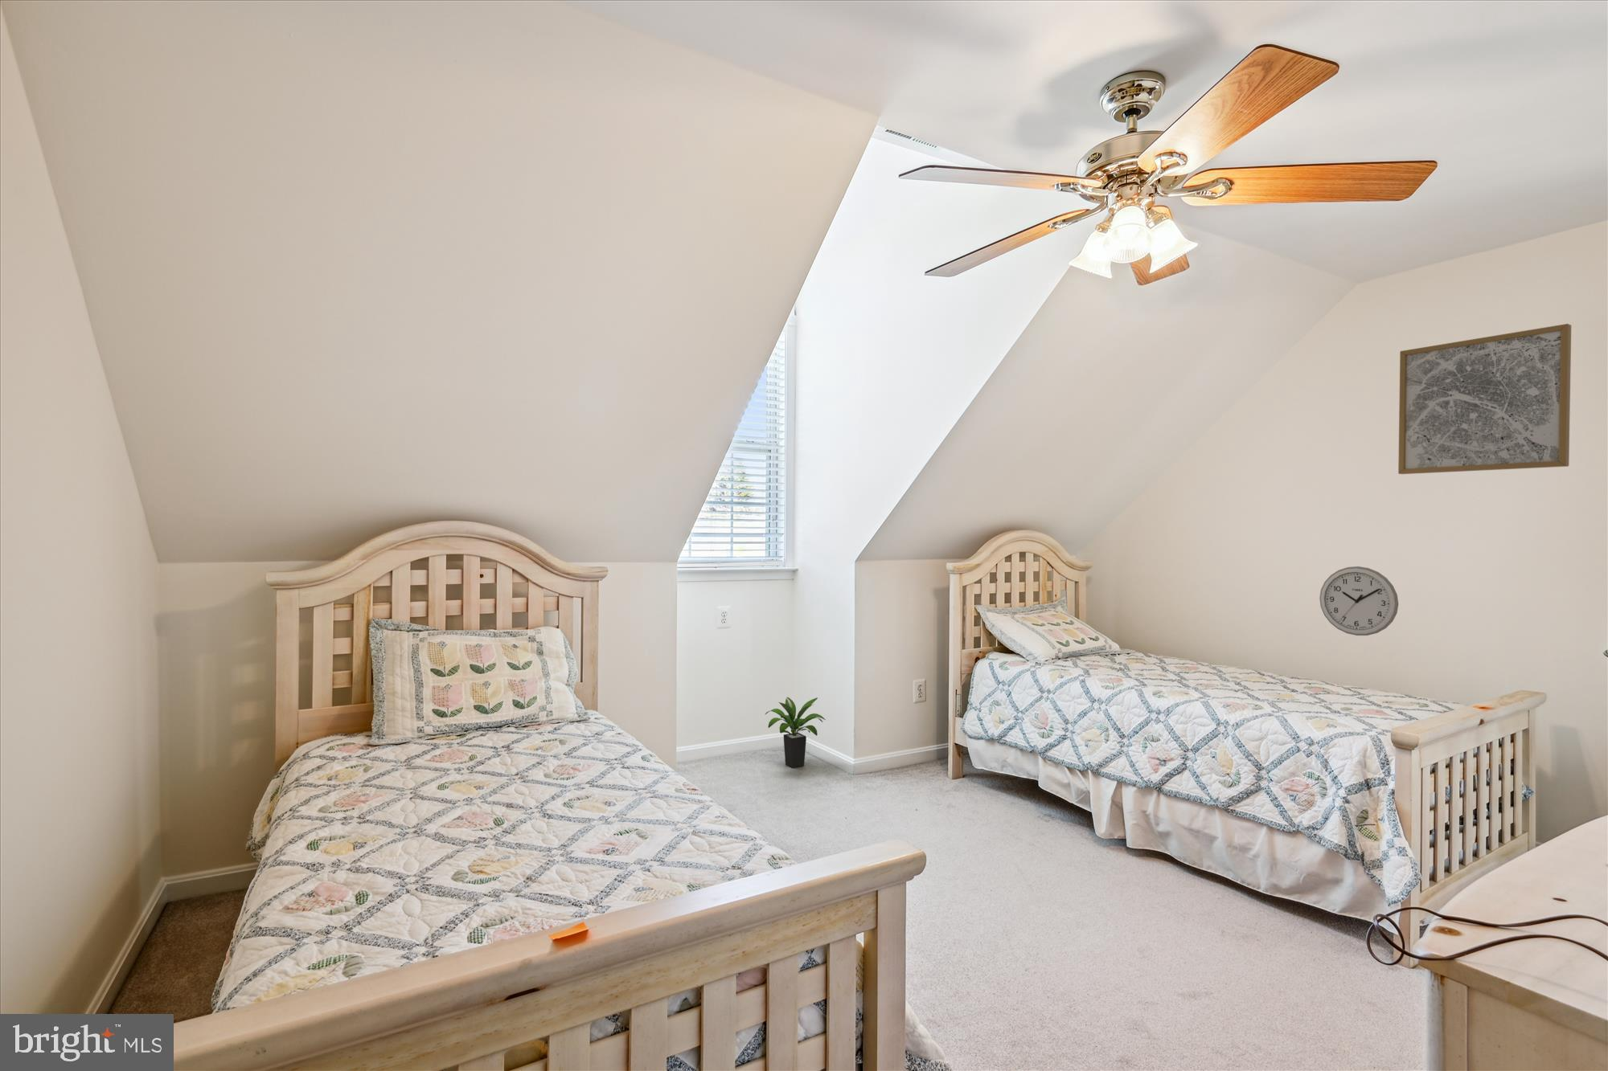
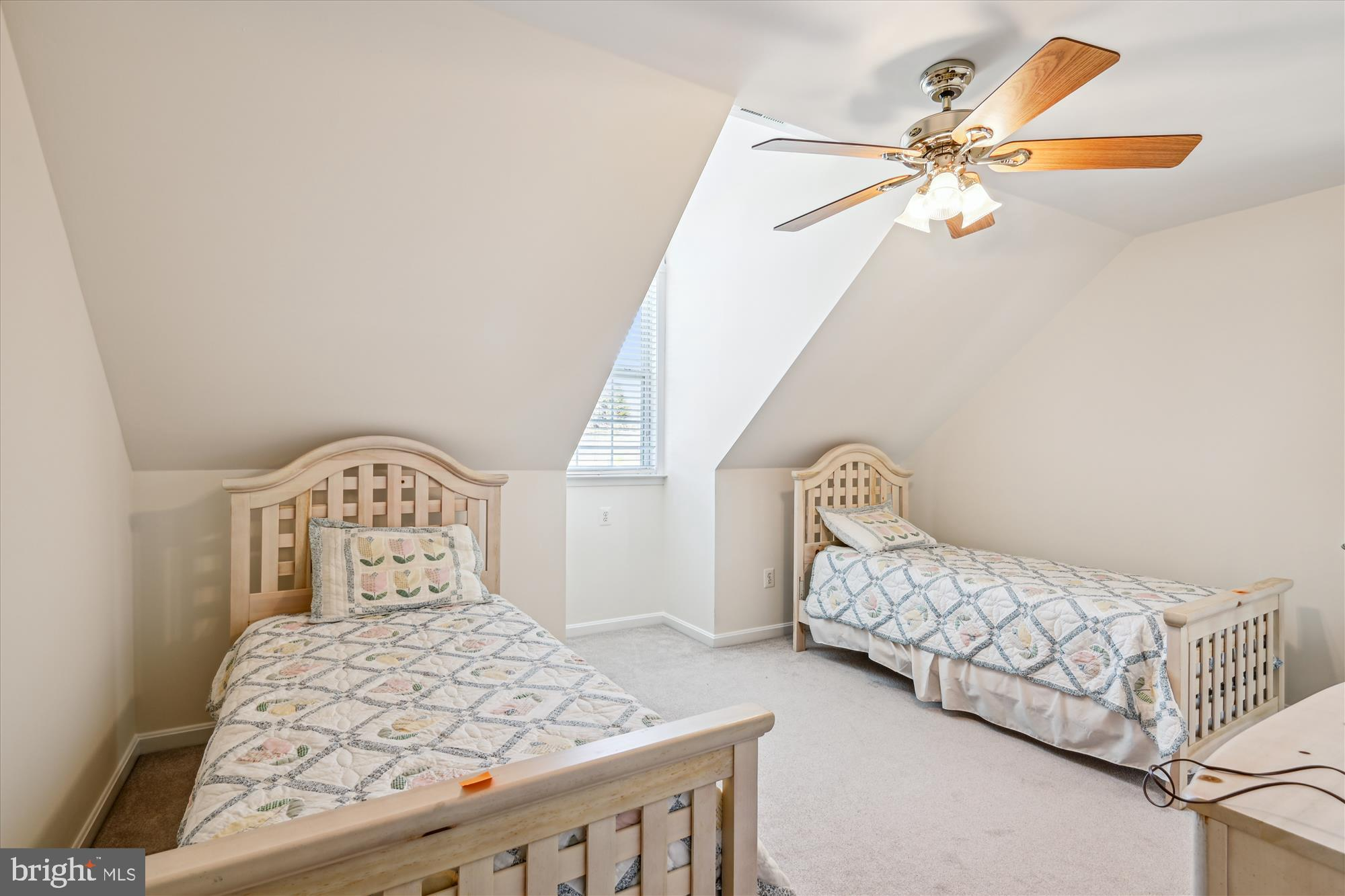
- potted plant (794, 730)
- wall clock (1357, 601)
- wall art (1479, 404)
